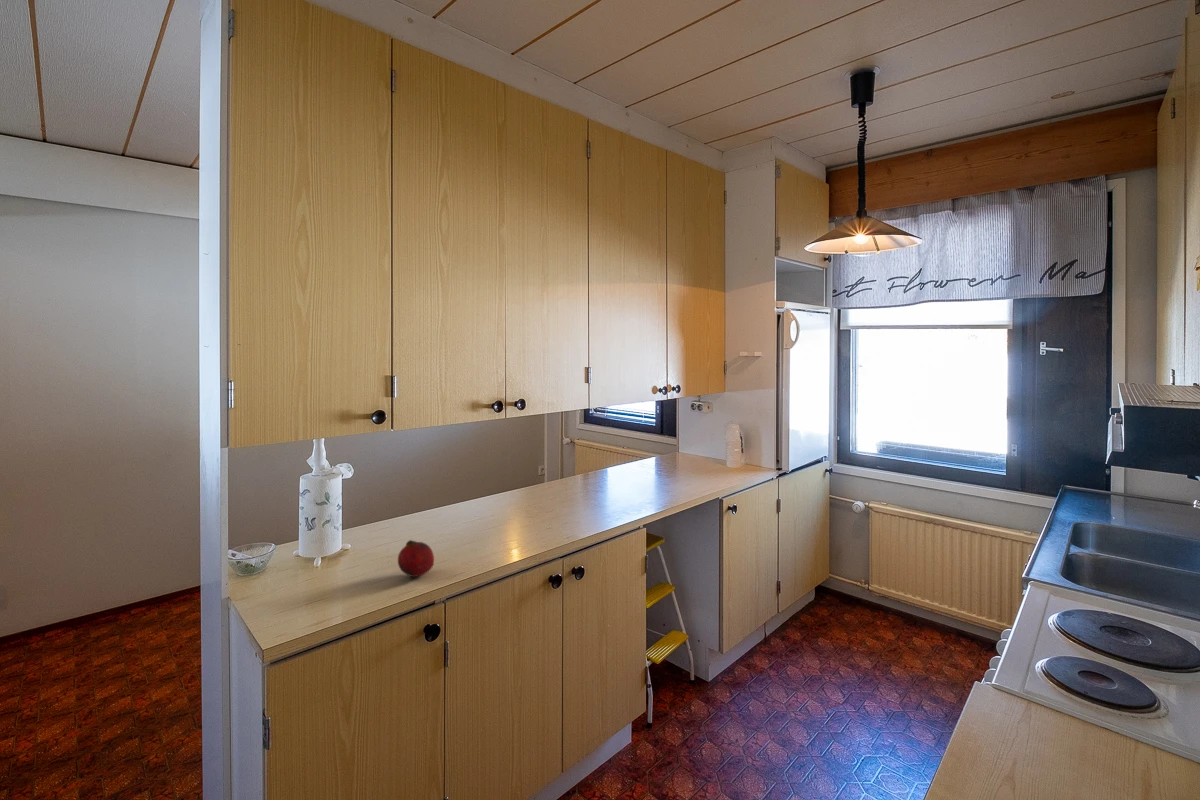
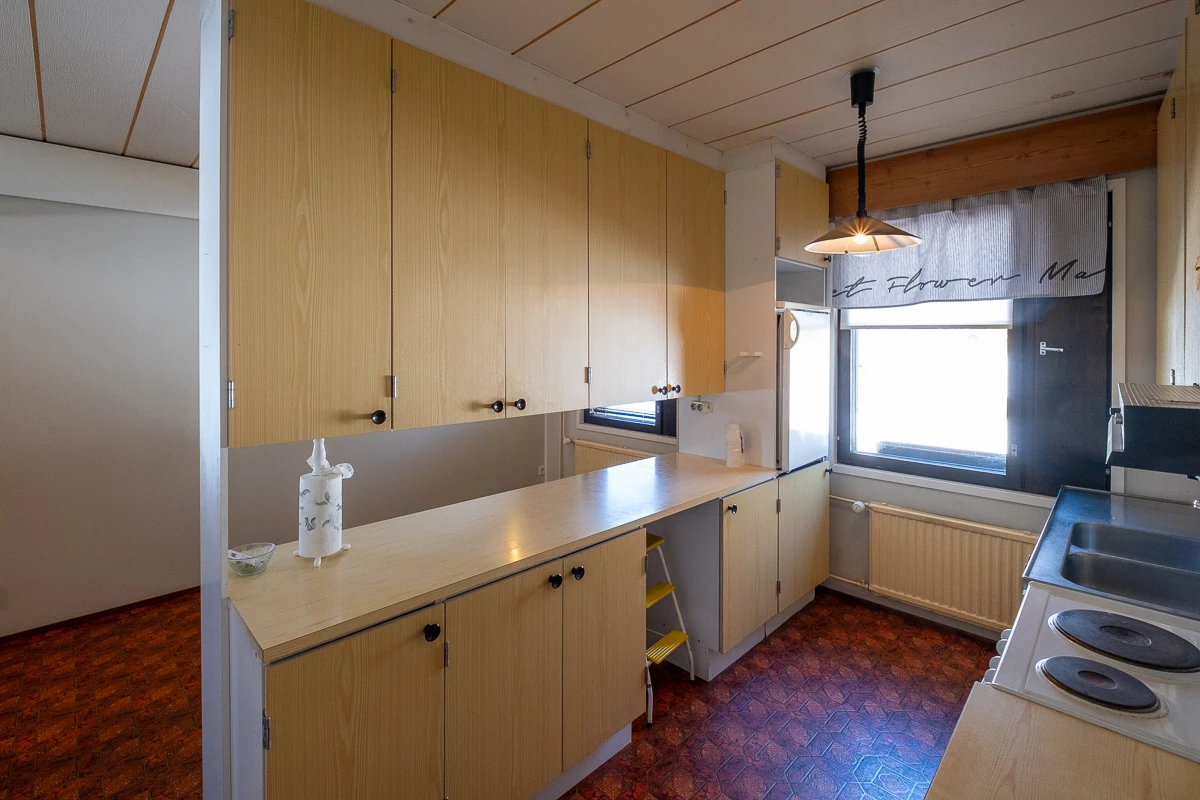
- fruit (416, 557)
